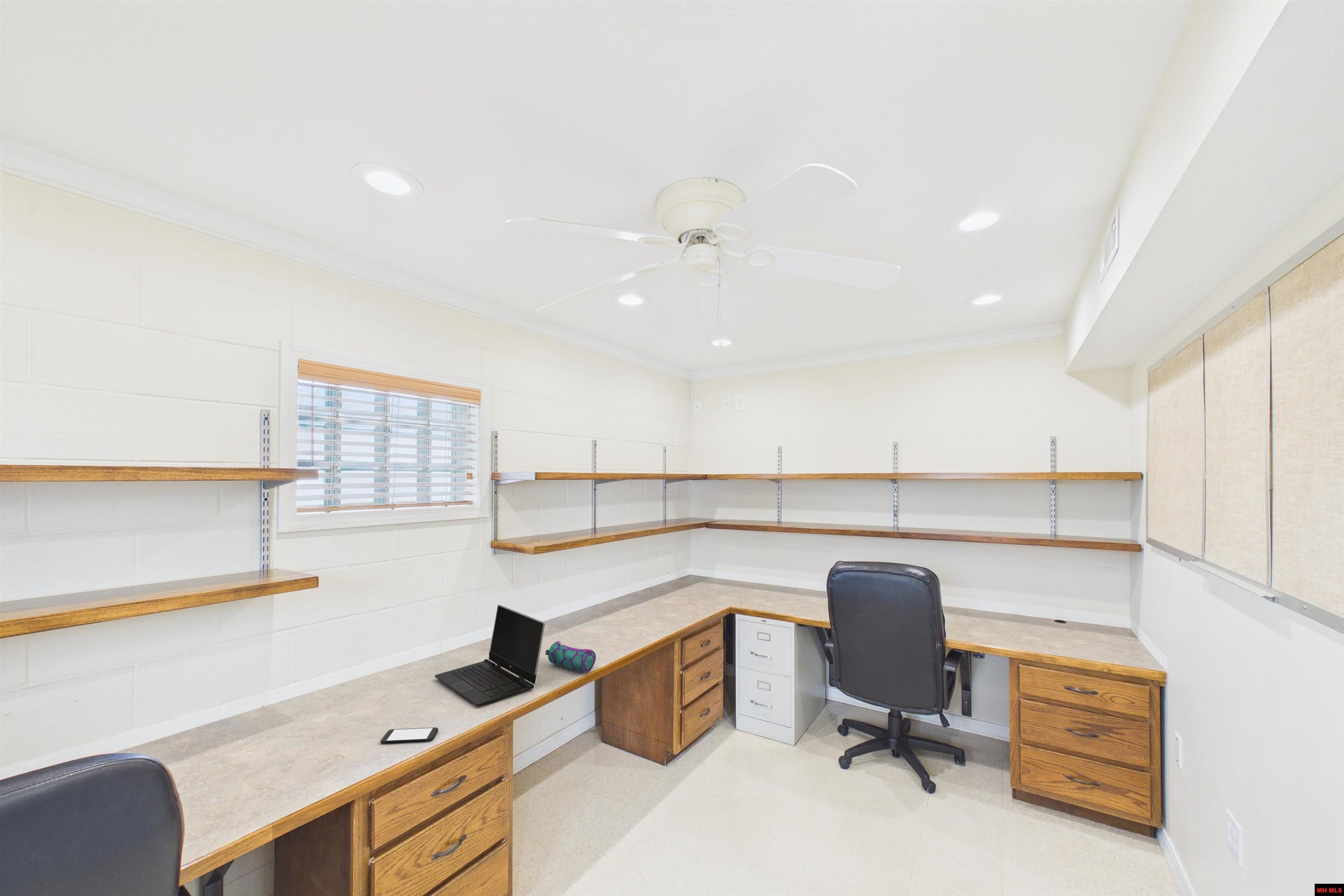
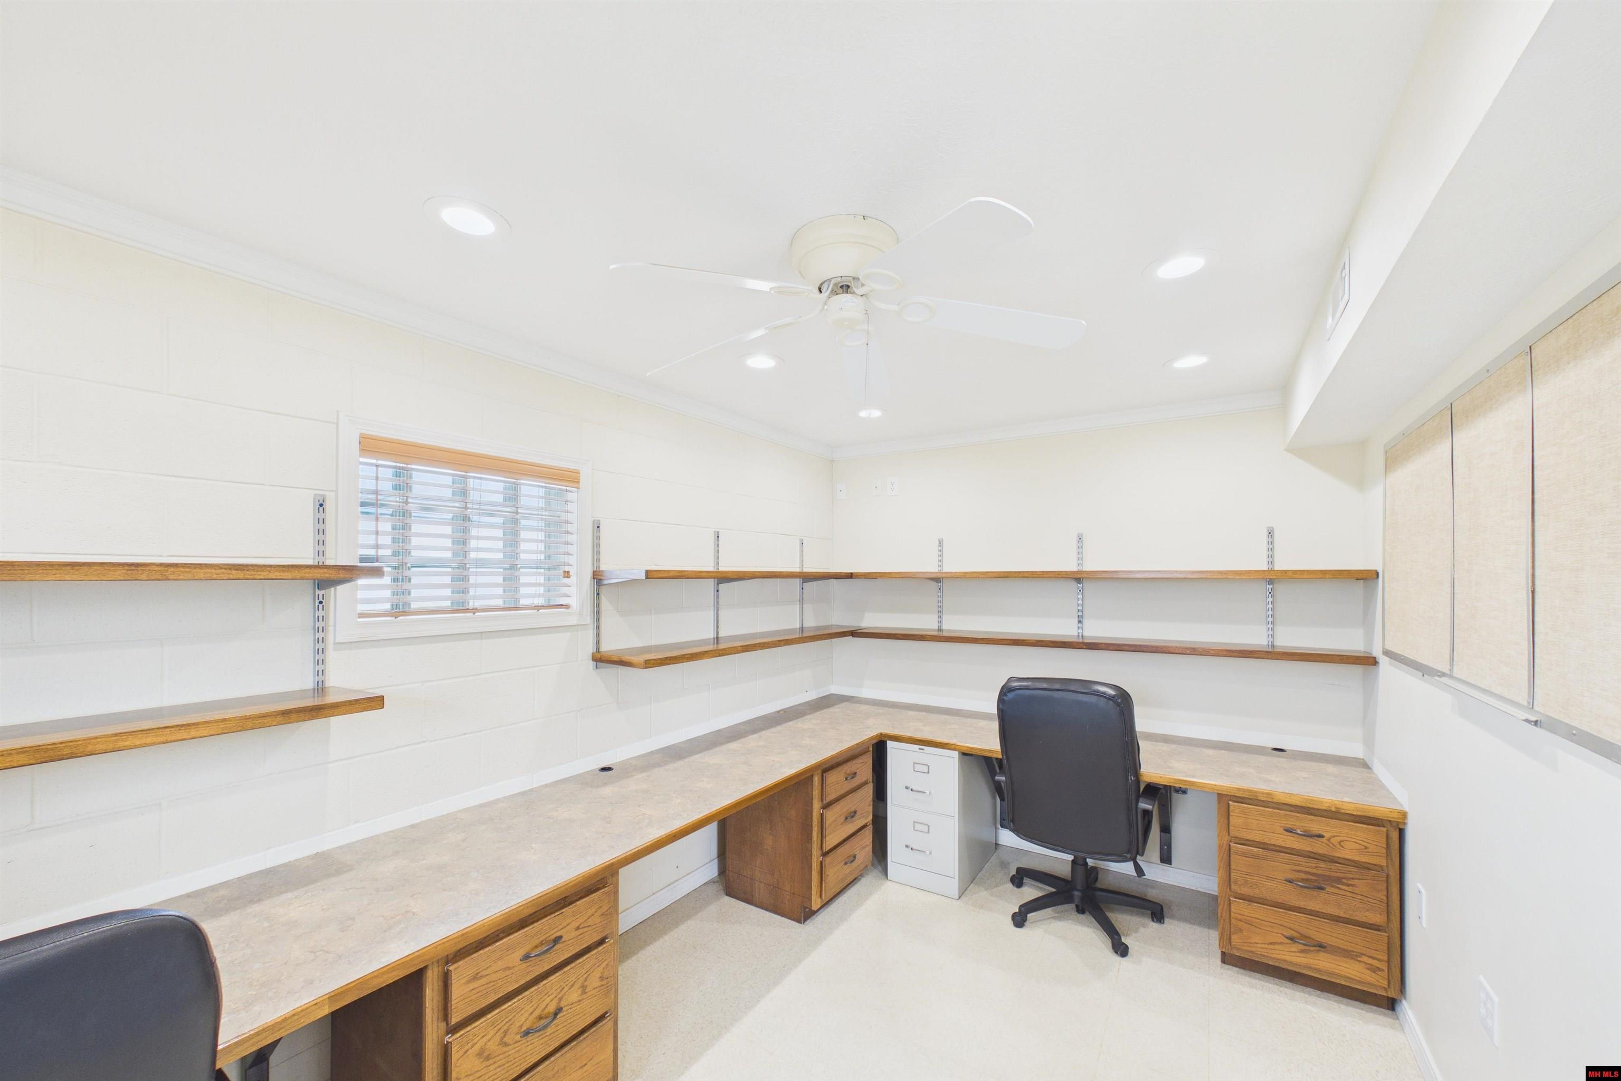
- smartphone (410, 735)
- pencil case (571, 656)
- laptop computer (490, 651)
